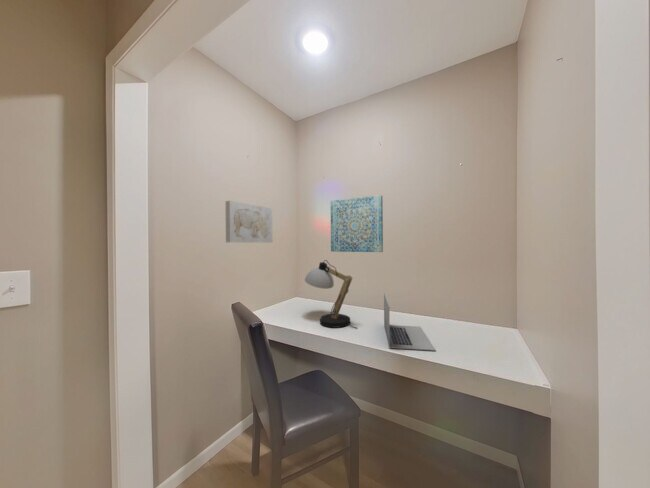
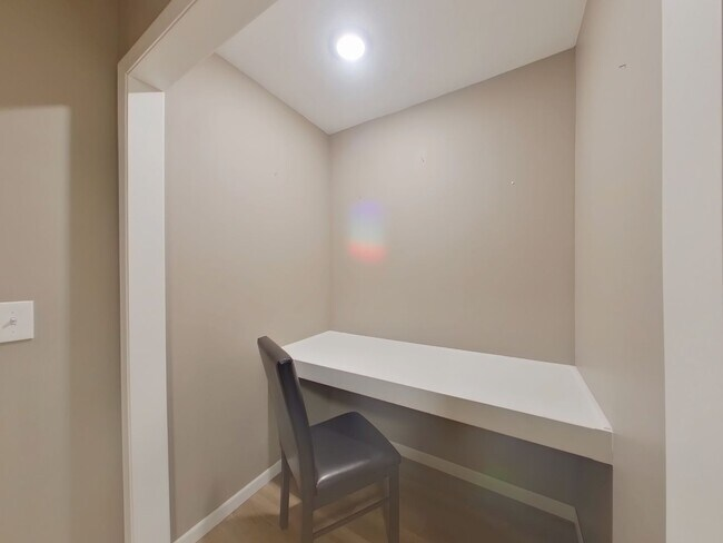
- wall art (355, 225)
- wall art (251, 223)
- laptop (406, 326)
- desk lamp (331, 287)
